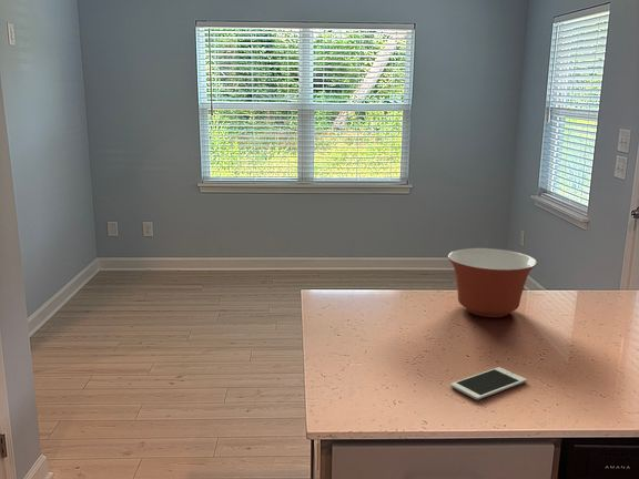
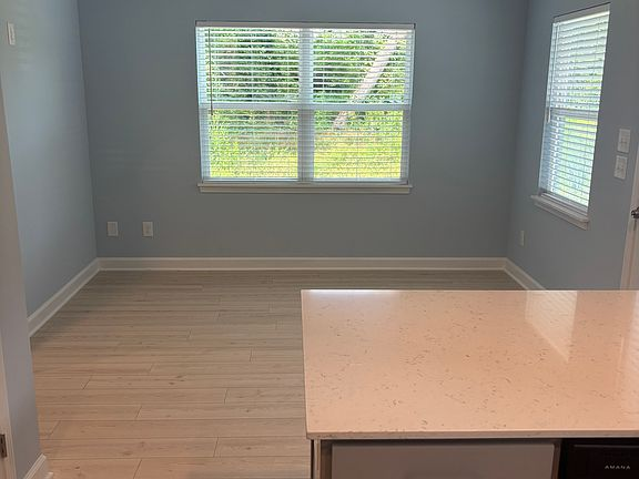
- cell phone (488, 383)
- mixing bowl (489, 284)
